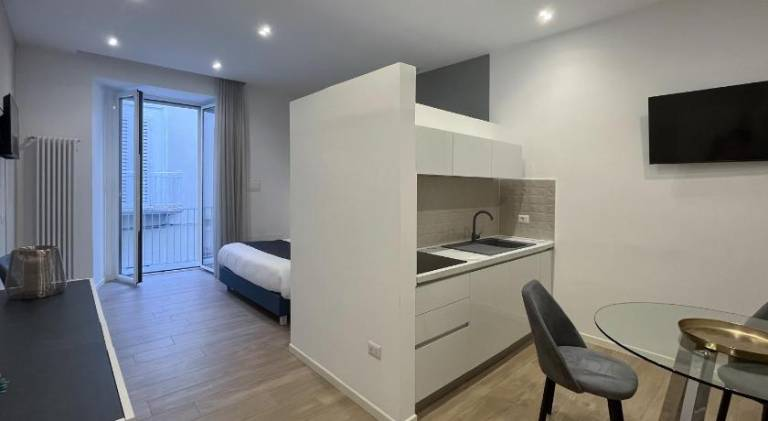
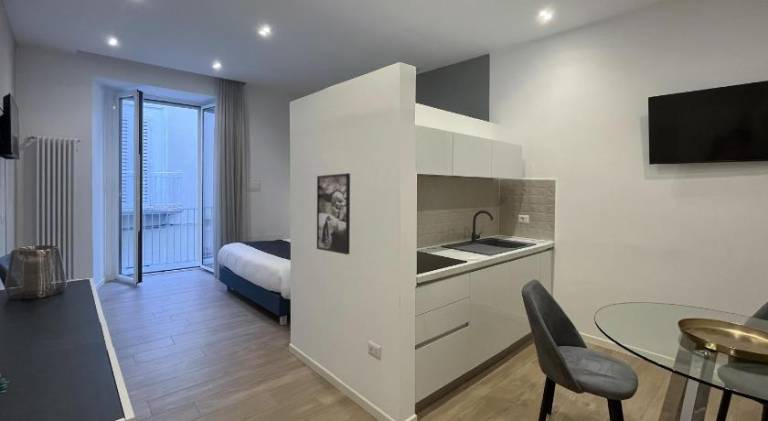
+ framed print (332, 213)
